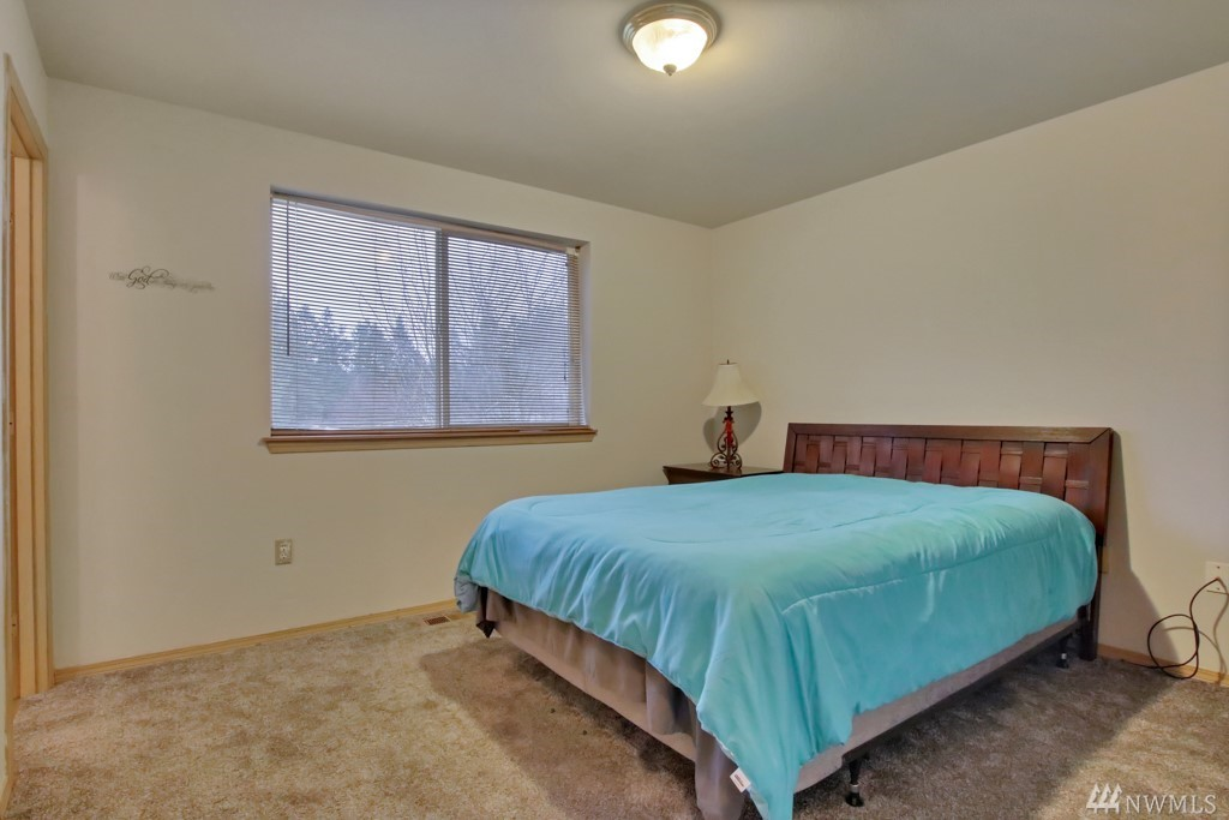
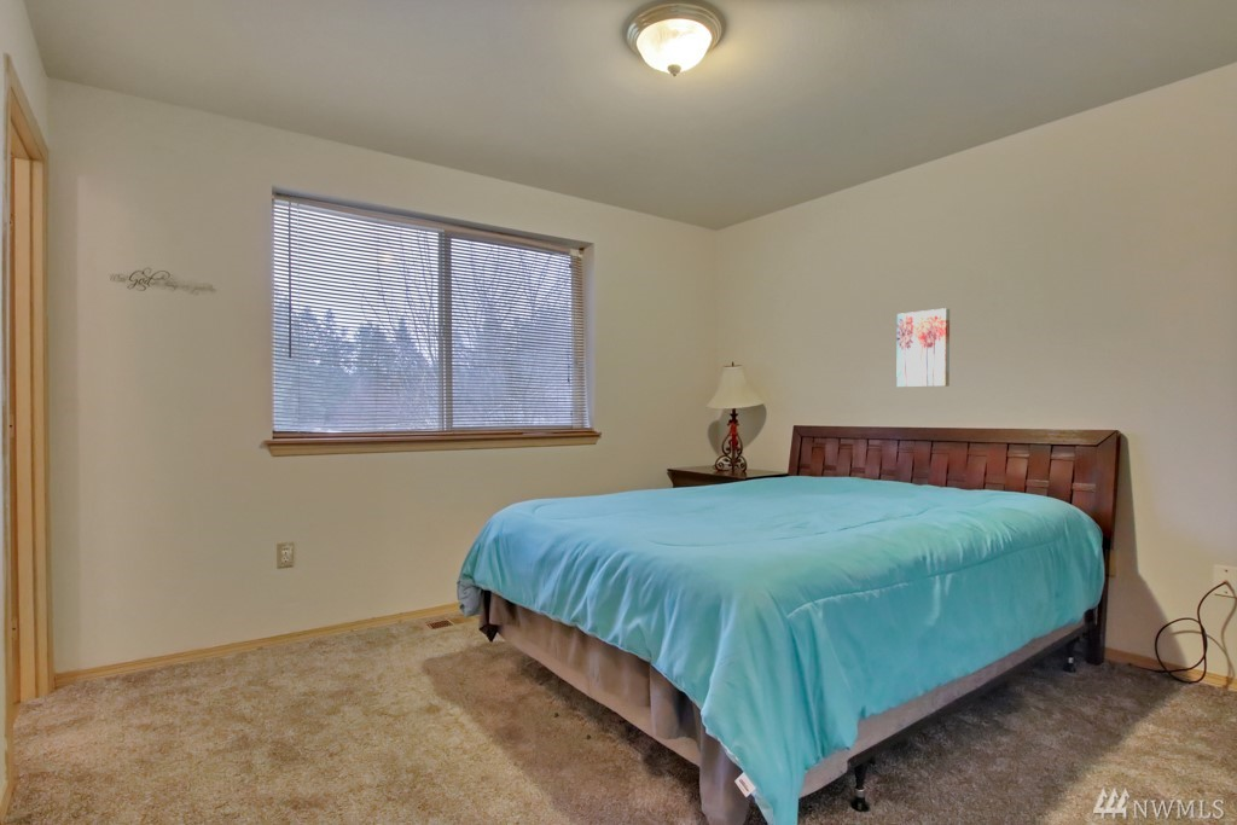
+ wall art (922, 349)
